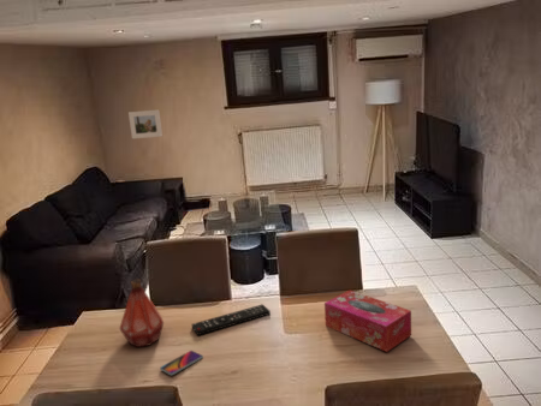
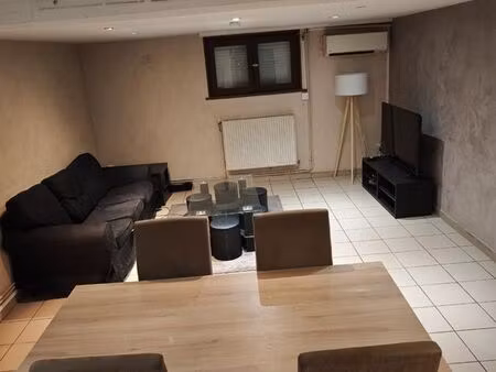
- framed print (145, 124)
- bottle (139, 310)
- tissue box (367, 318)
- remote control (231, 318)
- smartphone (182, 362)
